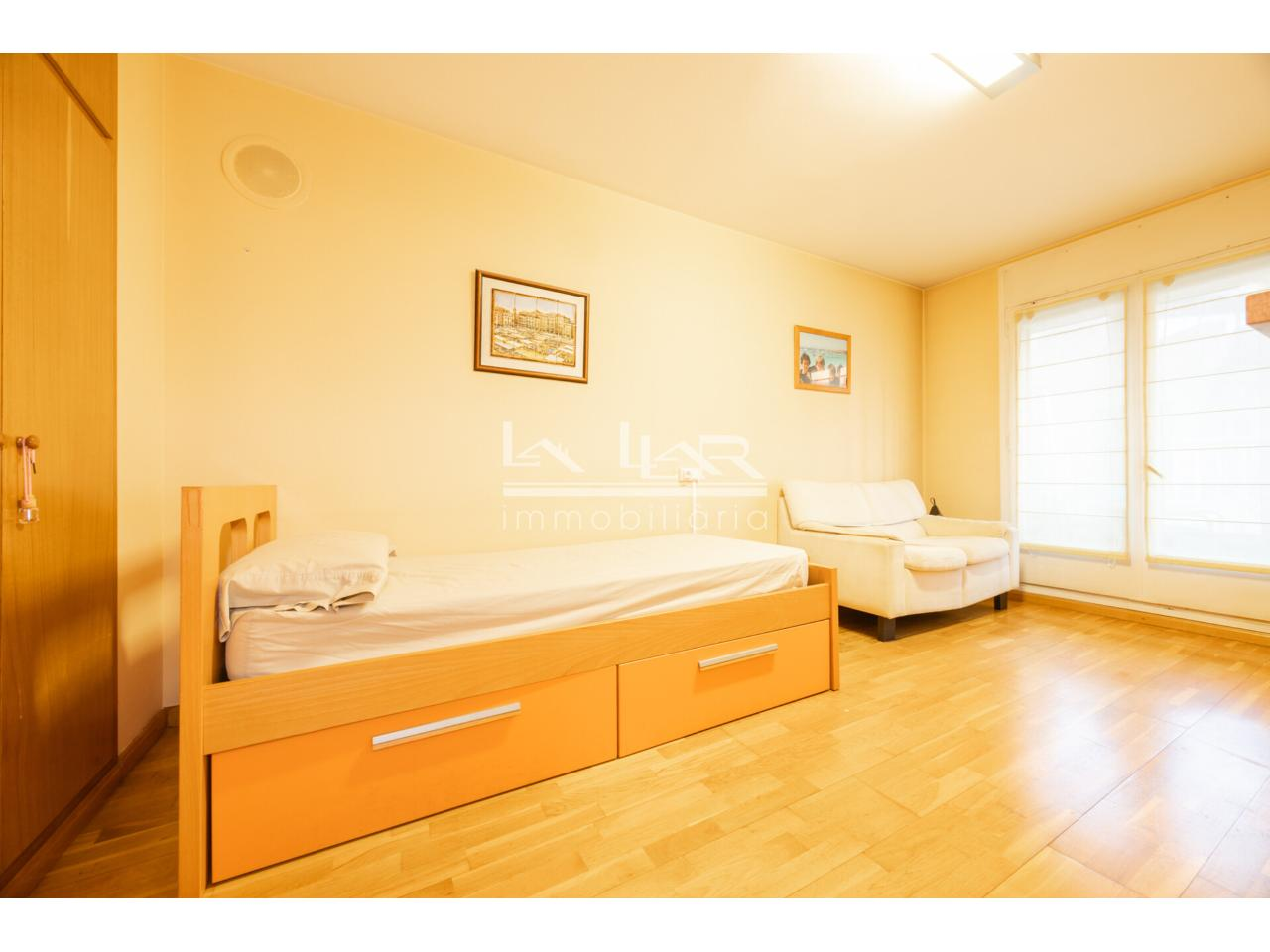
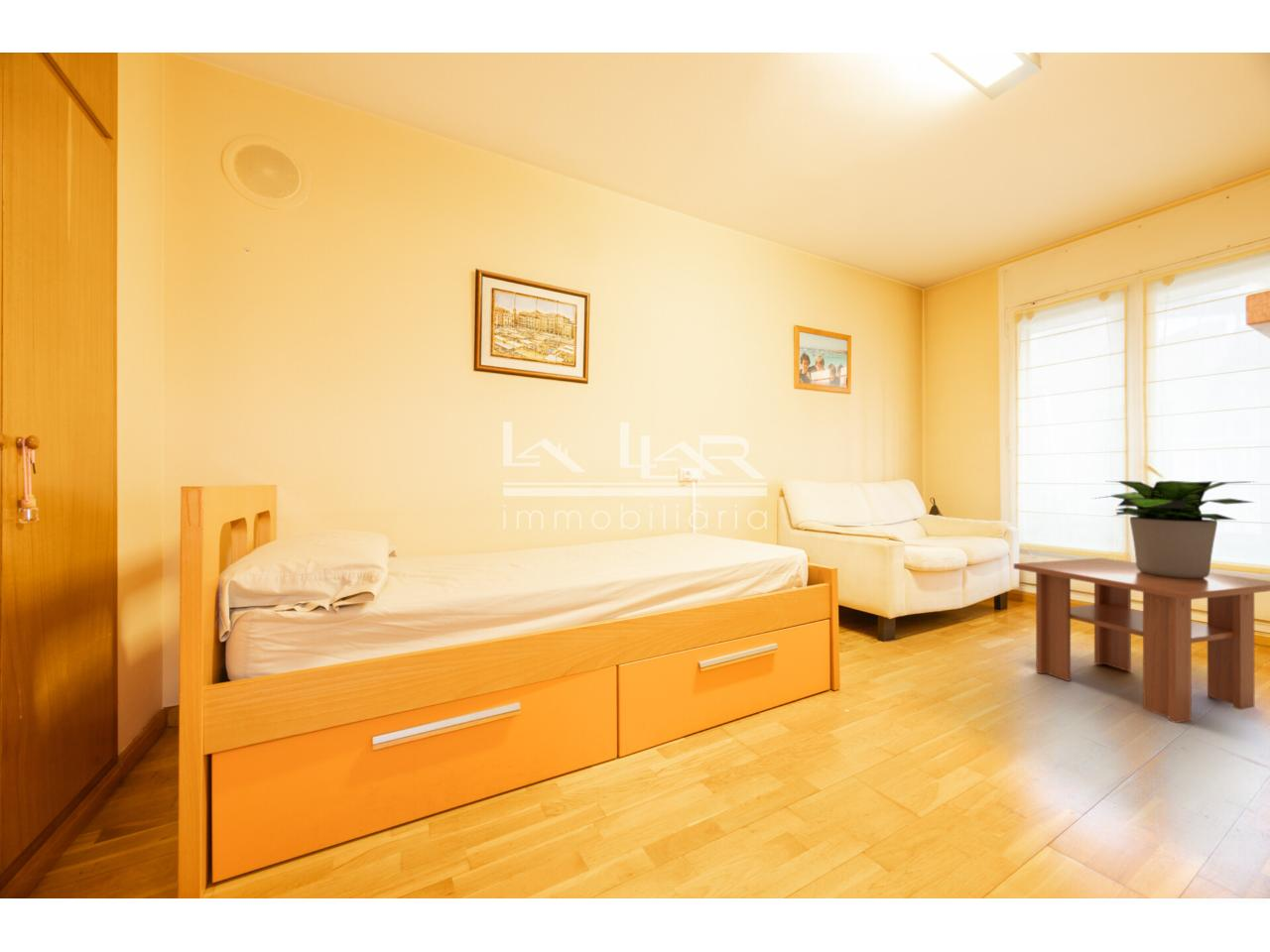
+ coffee table (1136, 630)
+ potted plant (1162, 527)
